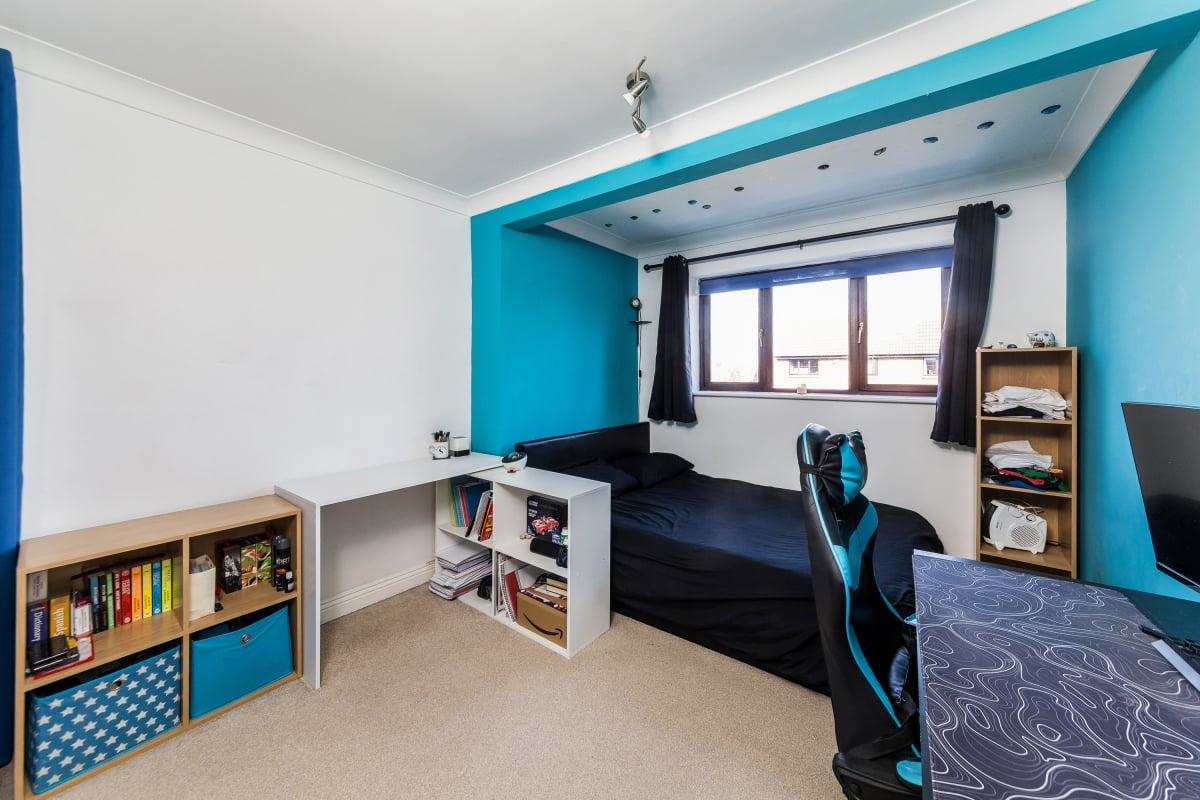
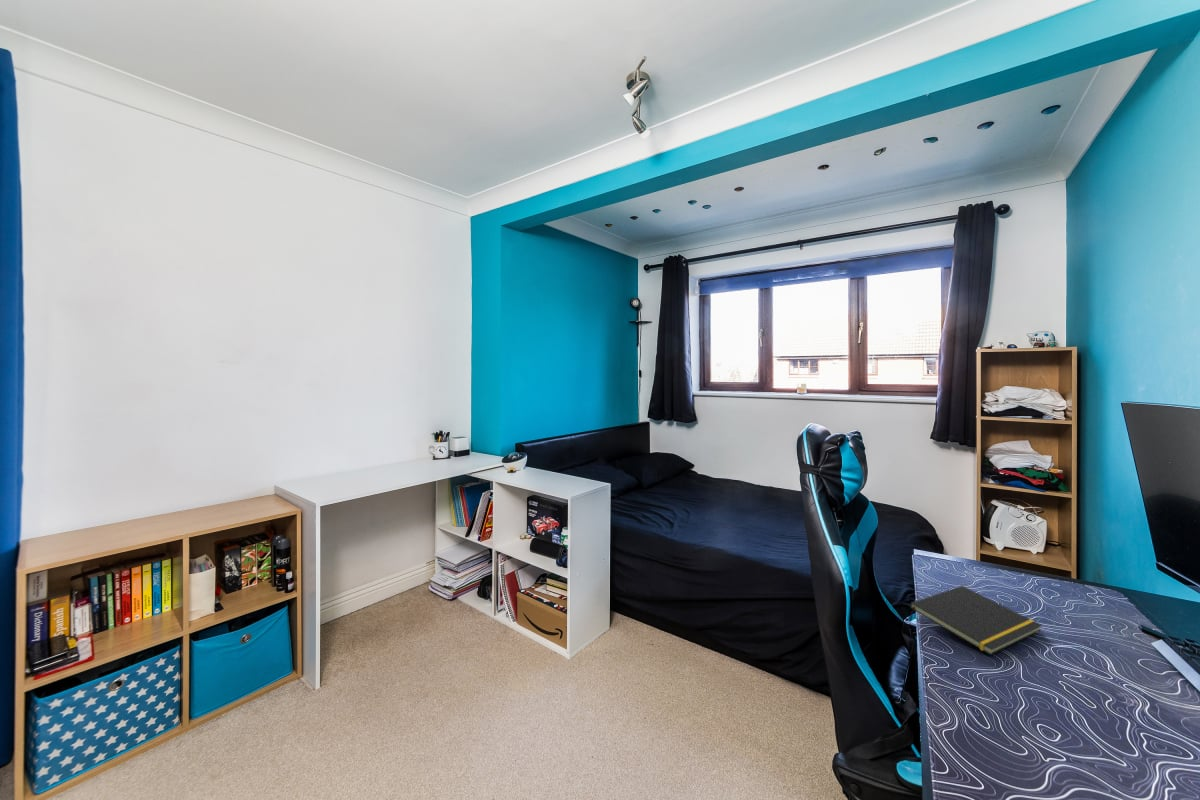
+ notepad (974, 616)
